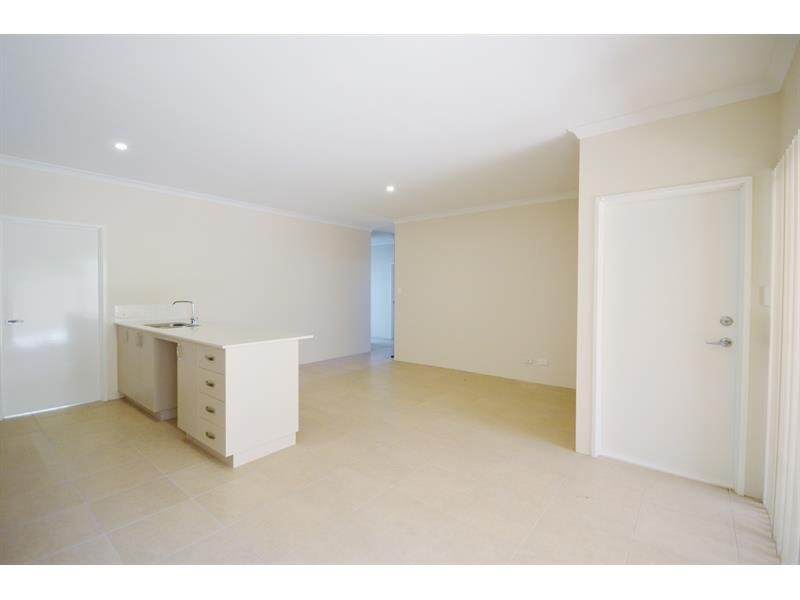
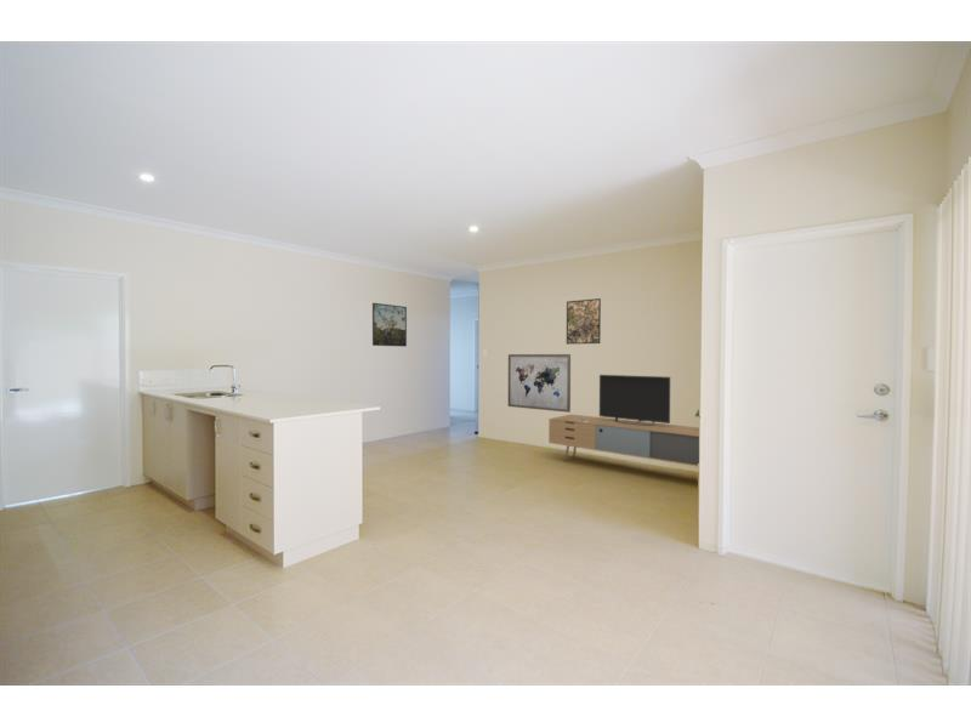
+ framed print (583, 322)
+ media console (631, 422)
+ wall art (536, 381)
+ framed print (390, 325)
